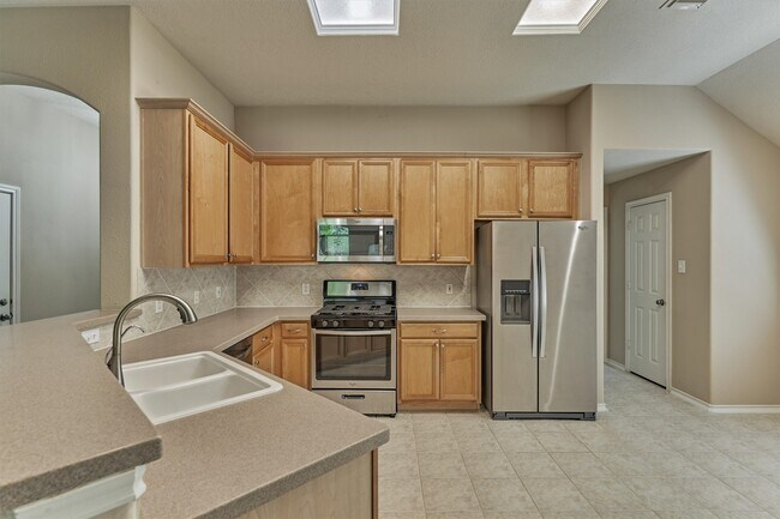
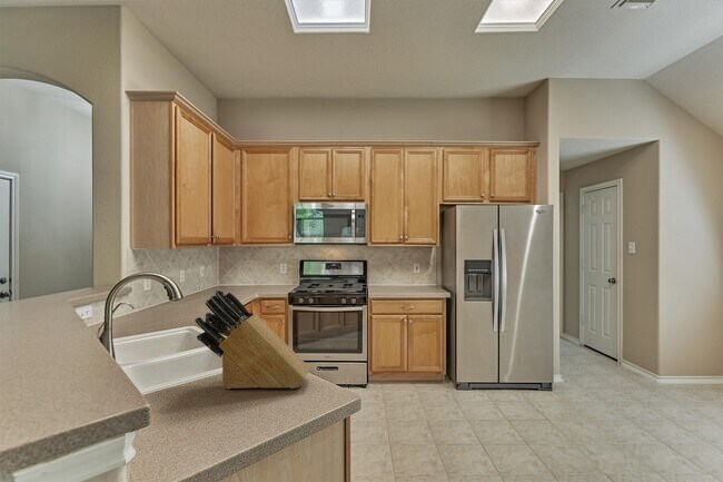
+ knife block (254, 335)
